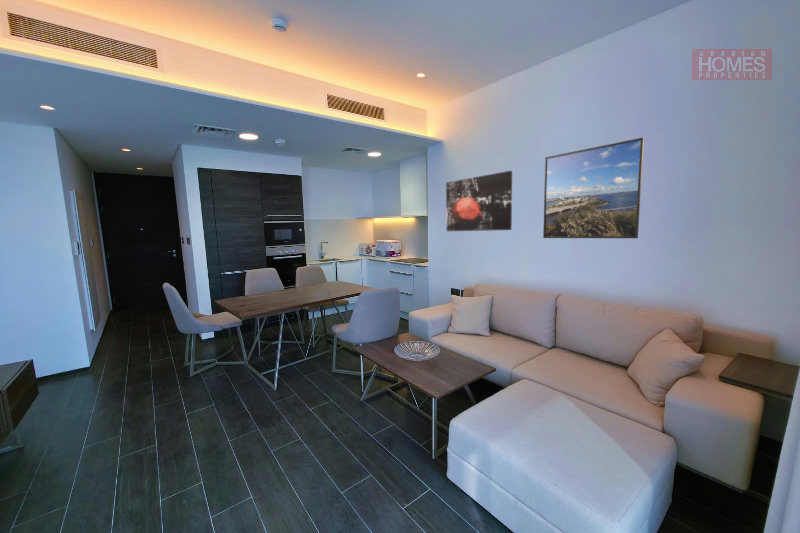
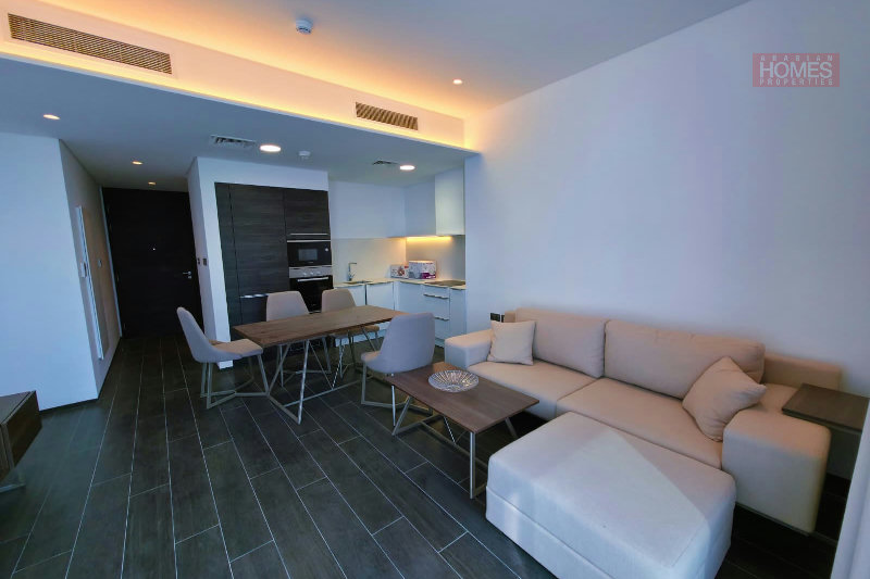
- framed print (587, 194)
- wall art (475, 204)
